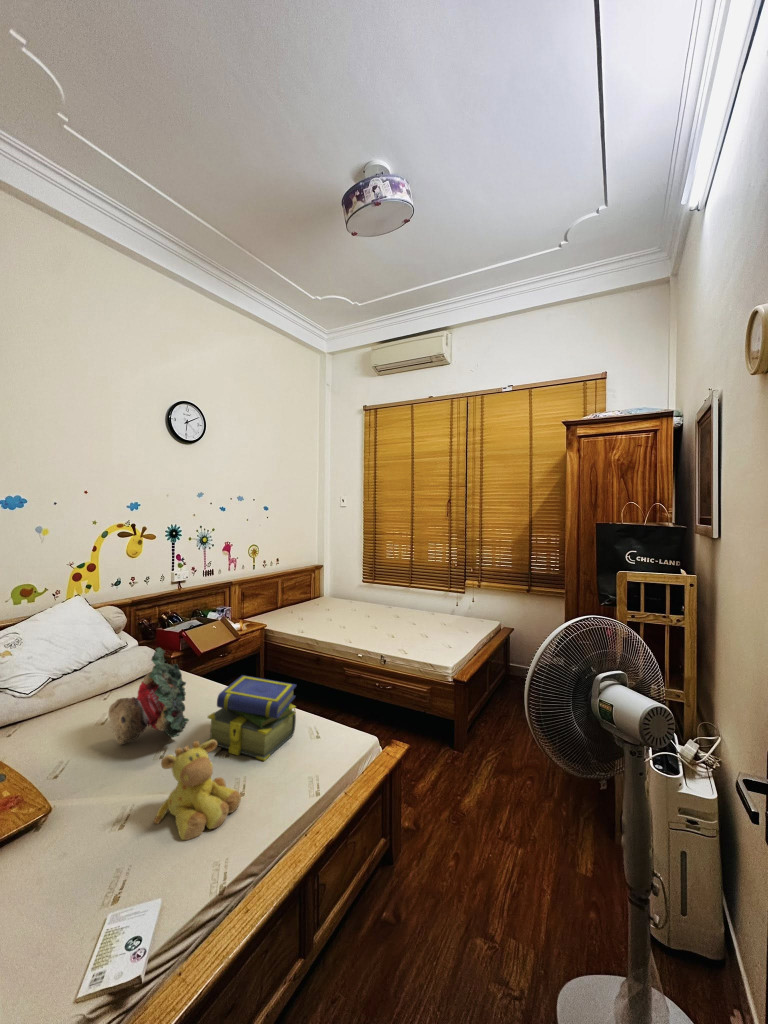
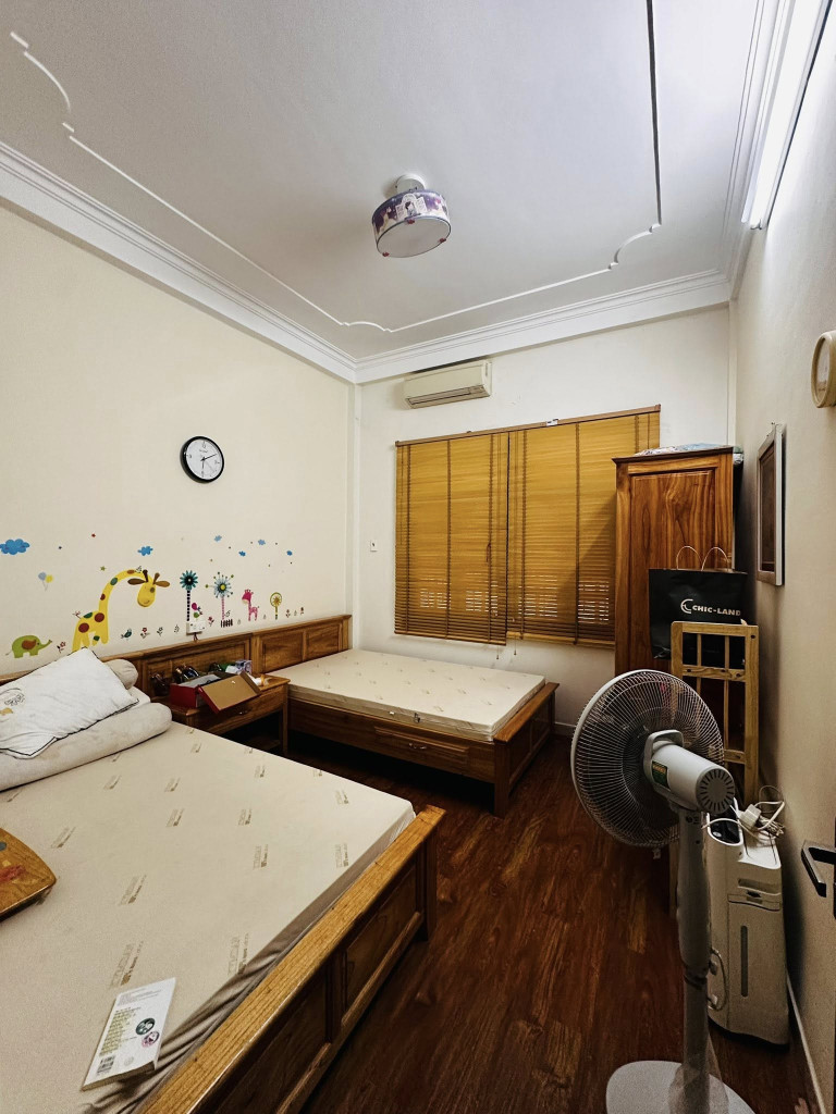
- stack of books (256, 712)
- giraffe plush (198, 781)
- teddy bear (151, 693)
